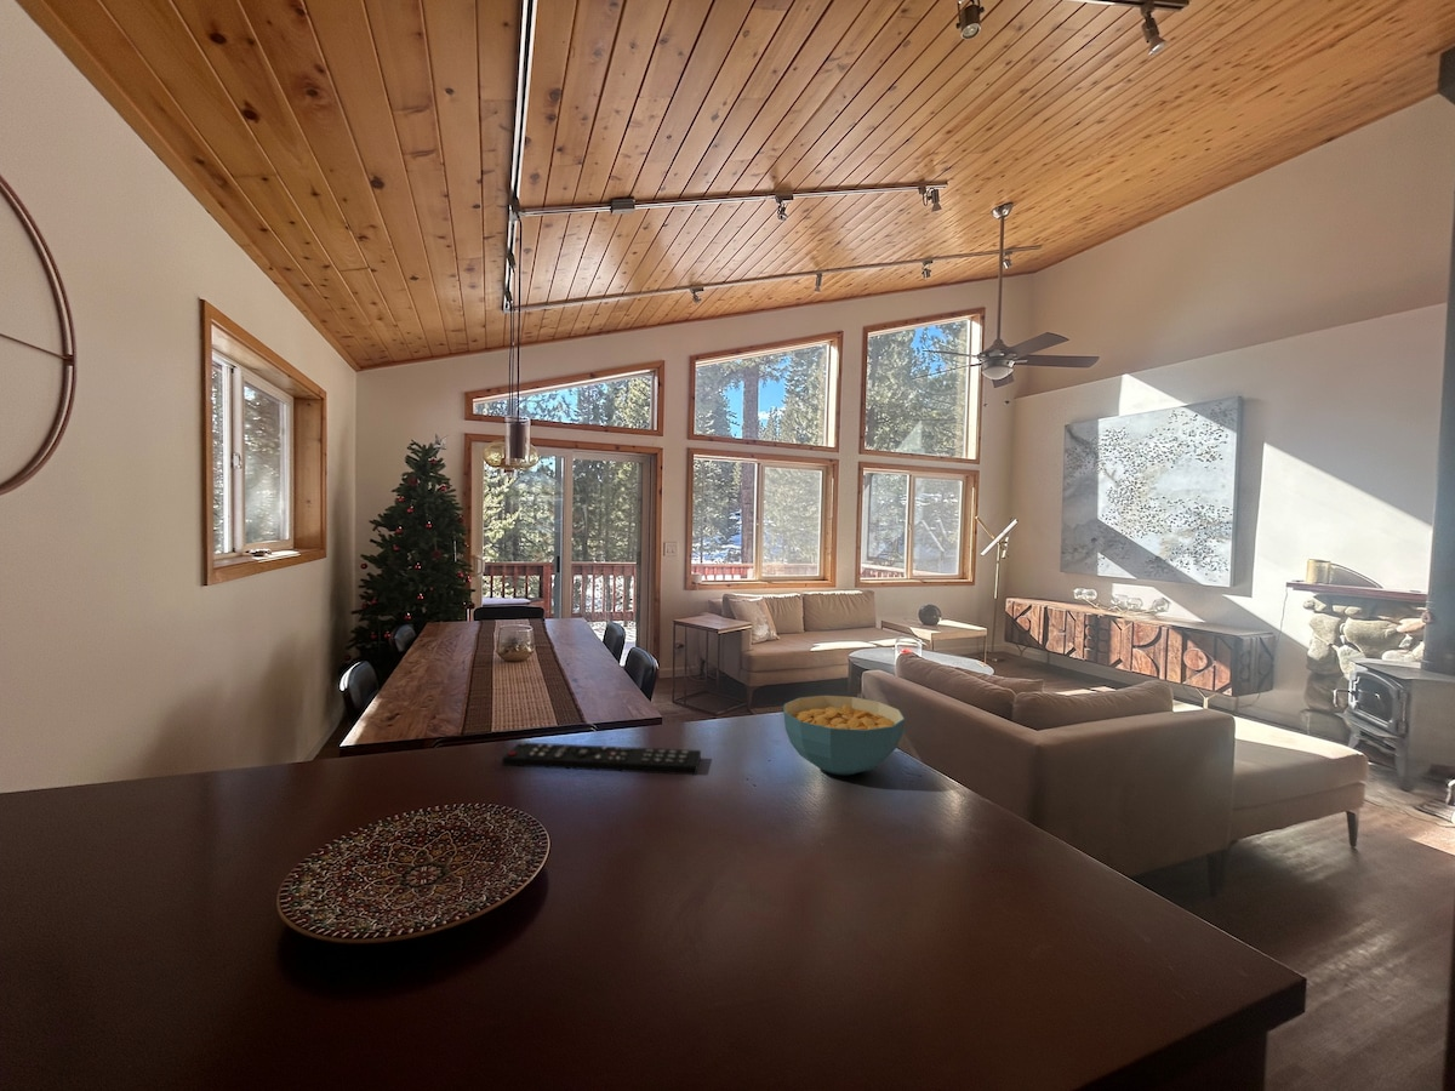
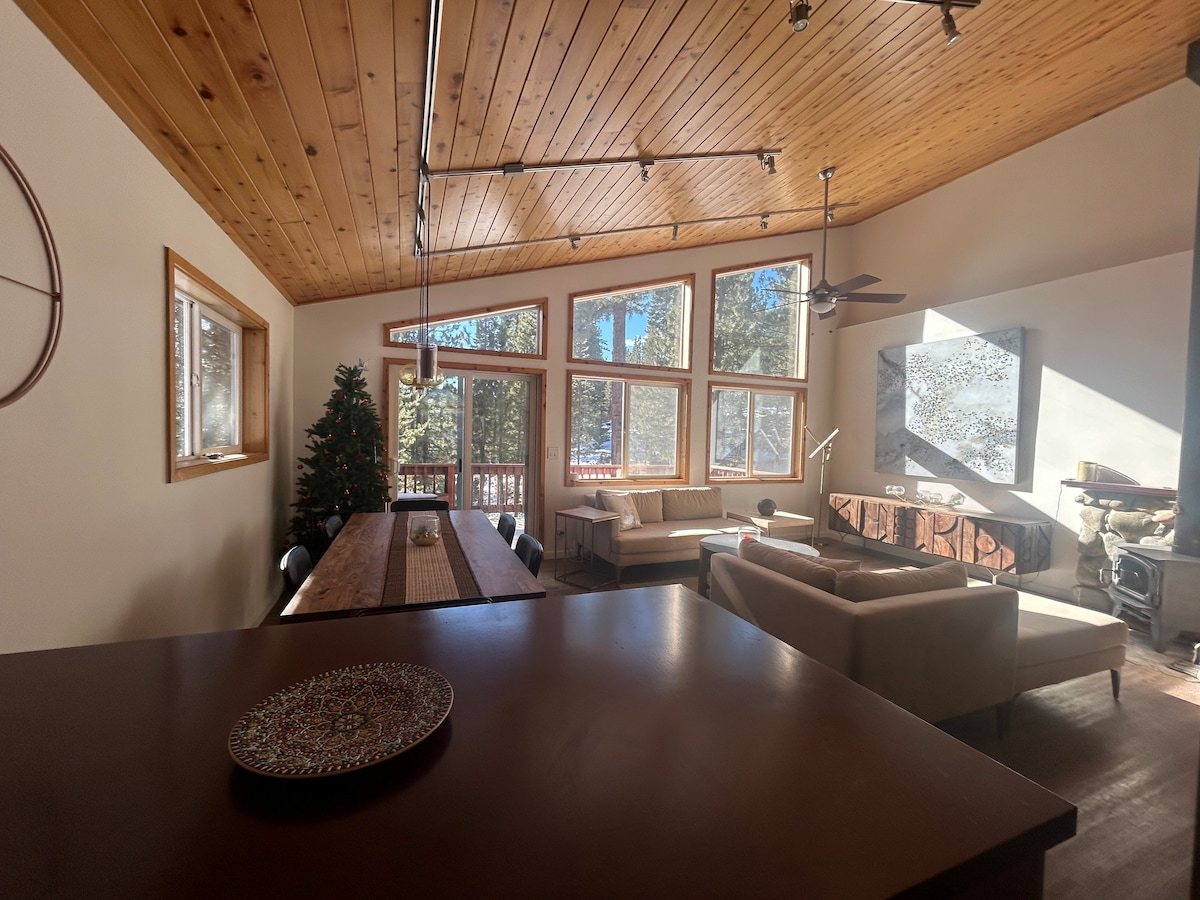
- cereal bowl (841, 739)
- remote control (603, 756)
